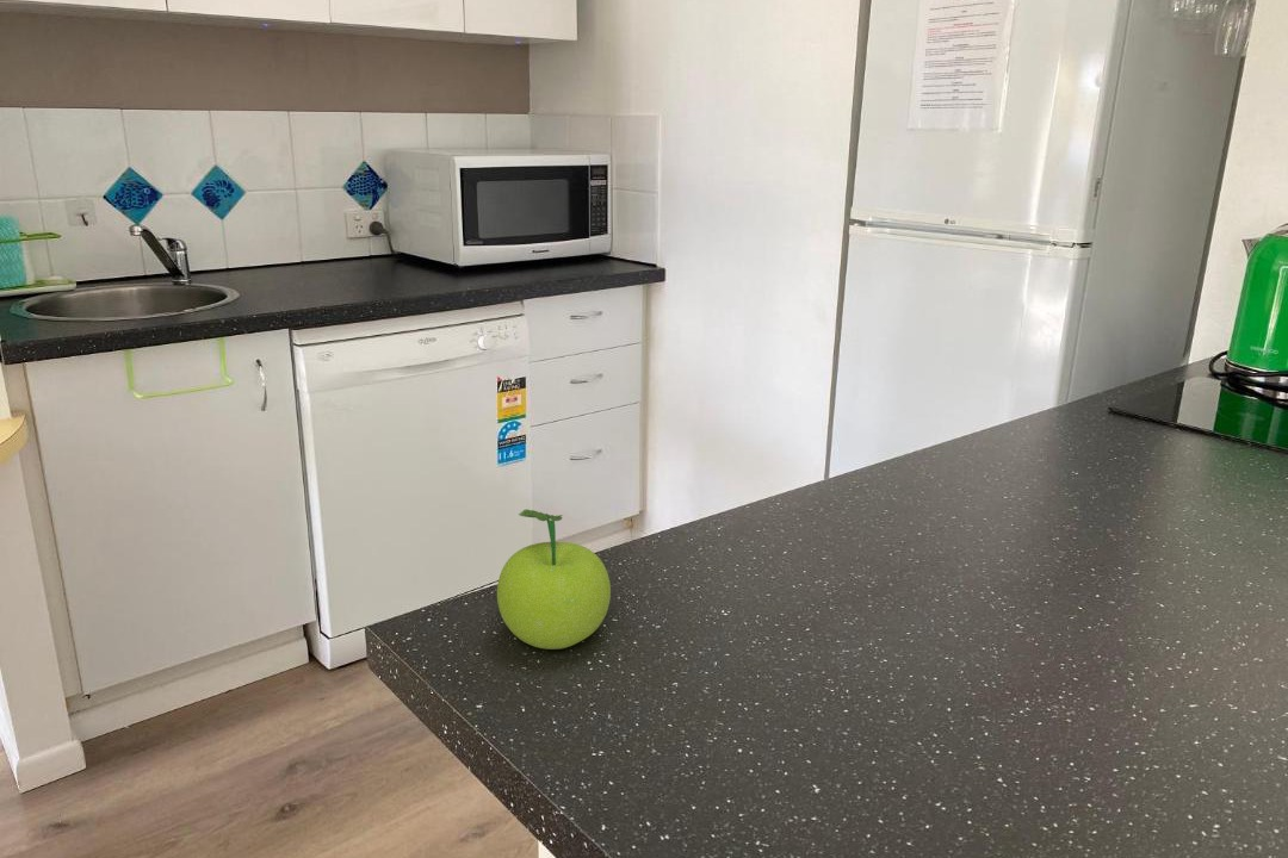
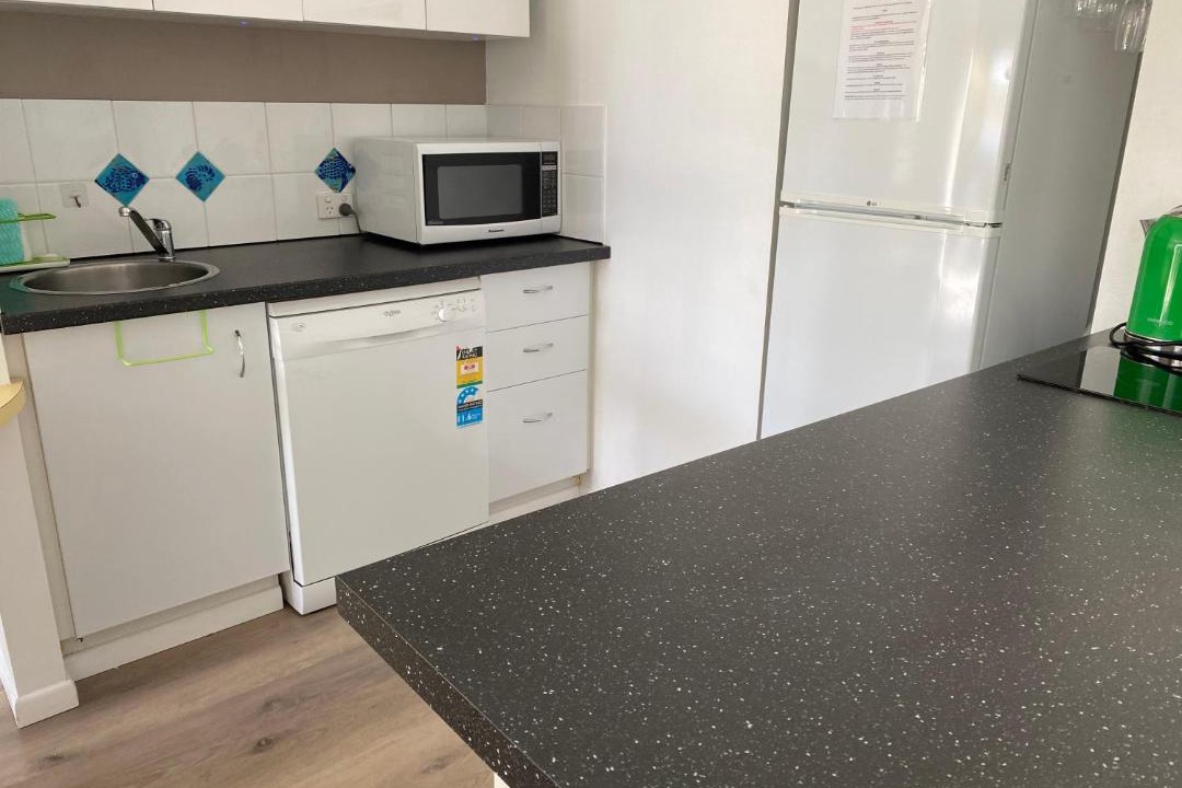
- fruit (547, 571)
